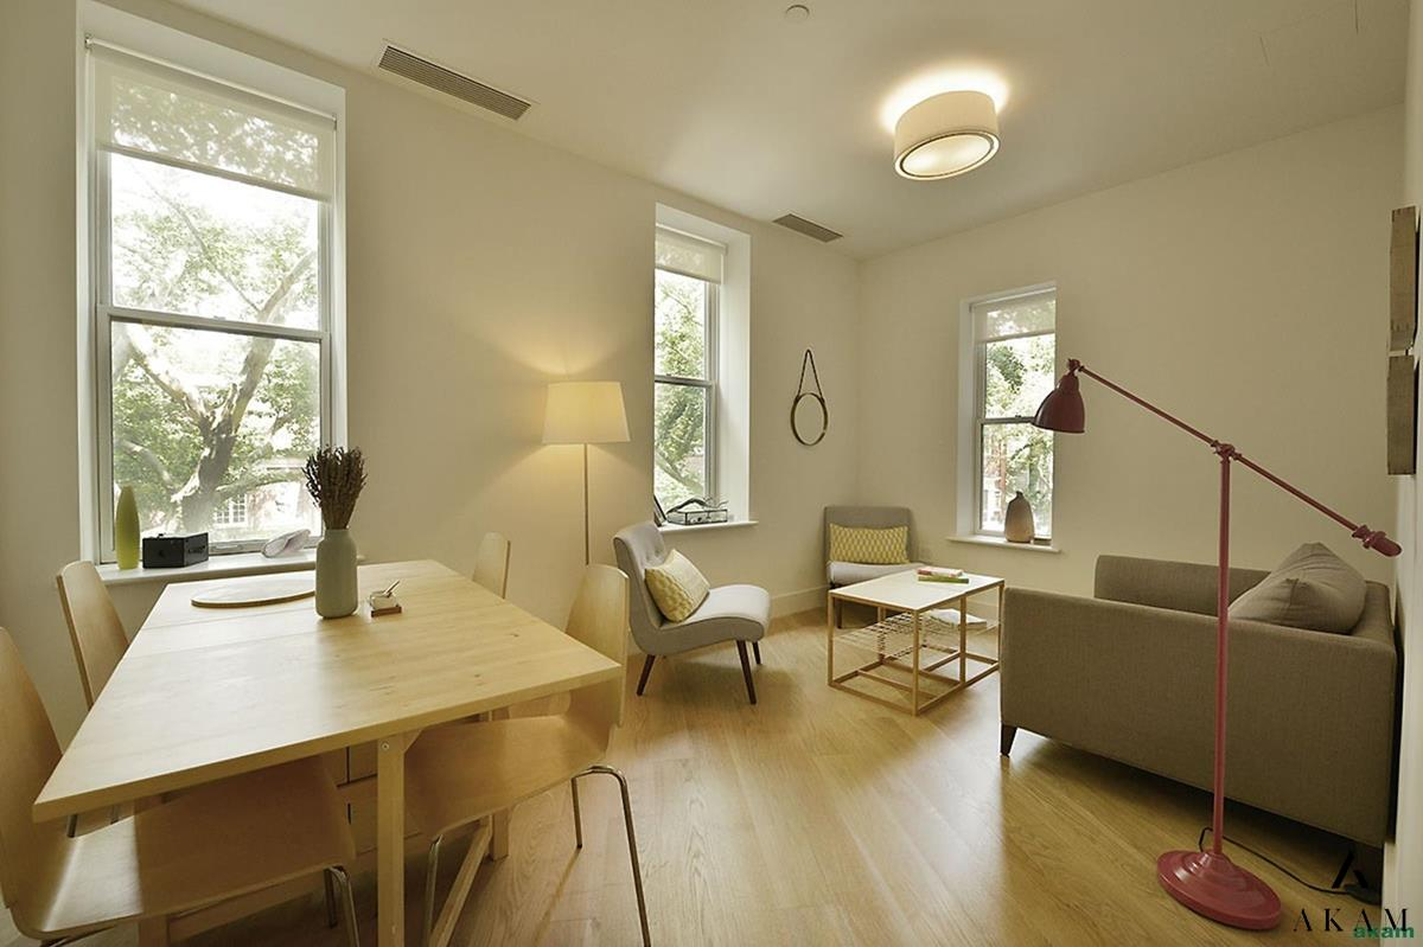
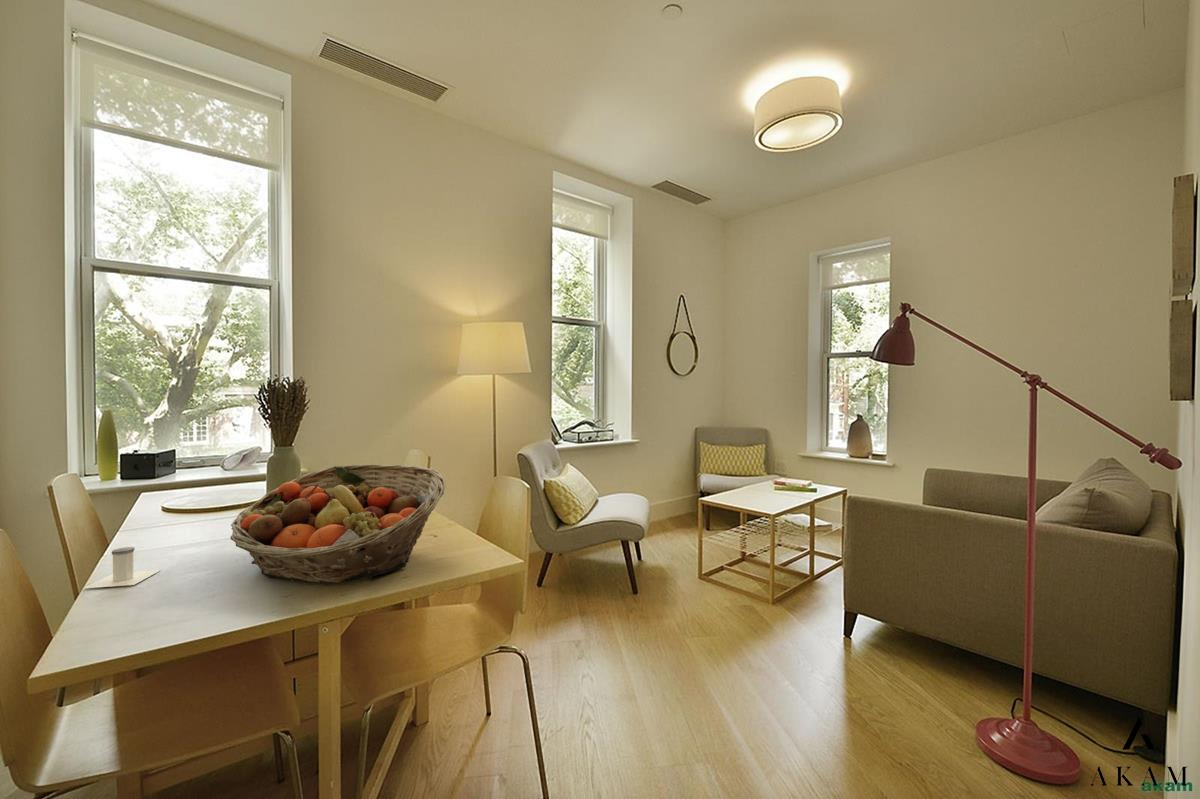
+ salt shaker (123, 564)
+ fruit basket (344, 516)
